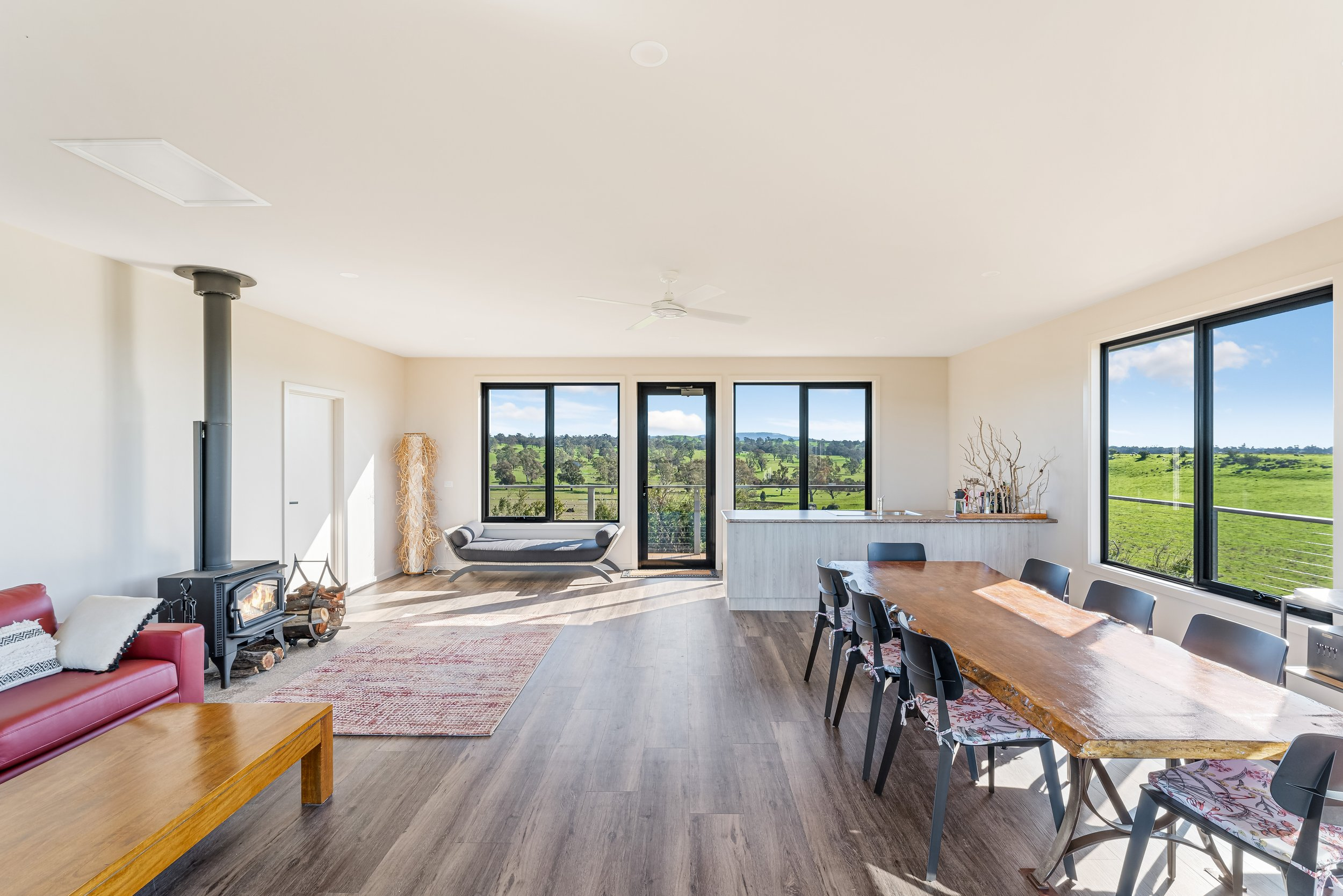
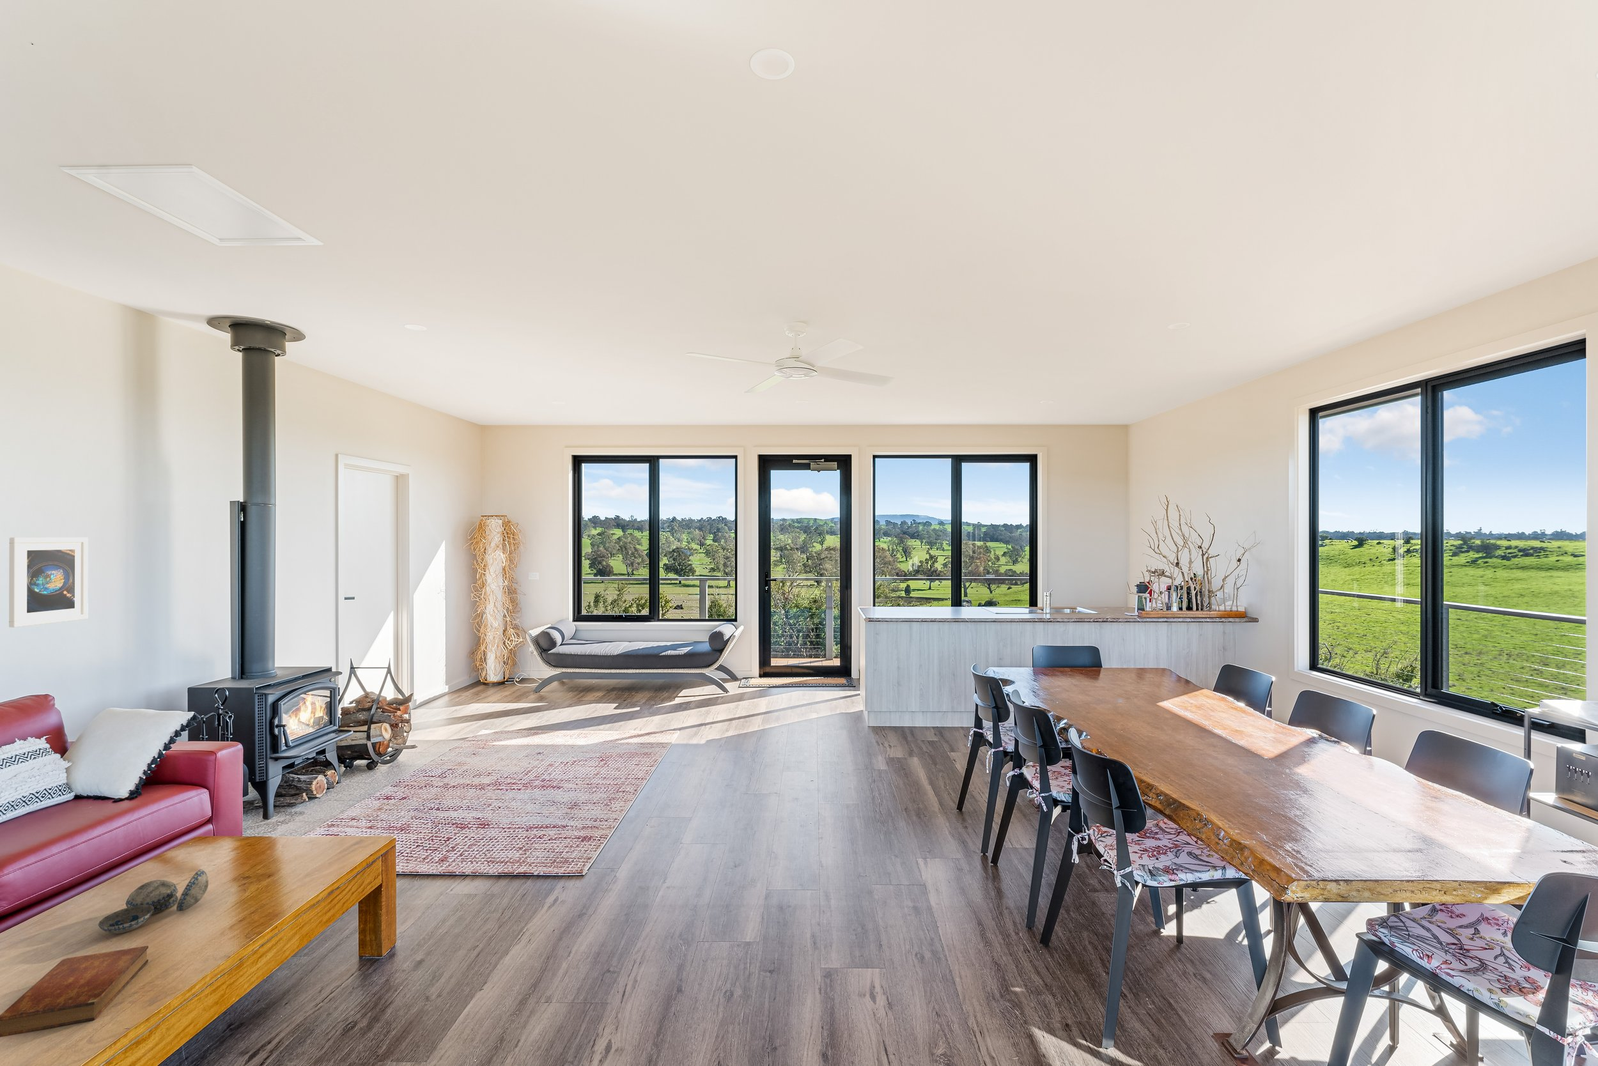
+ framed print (50, 579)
+ decorative bowl (153, 896)
+ bible (75, 987)
